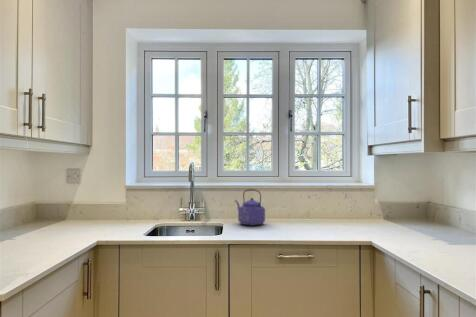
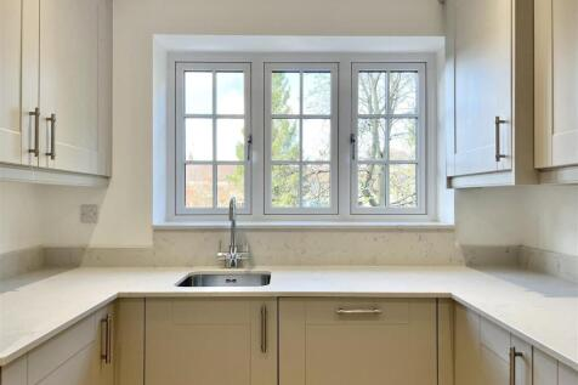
- kettle (248, 206)
